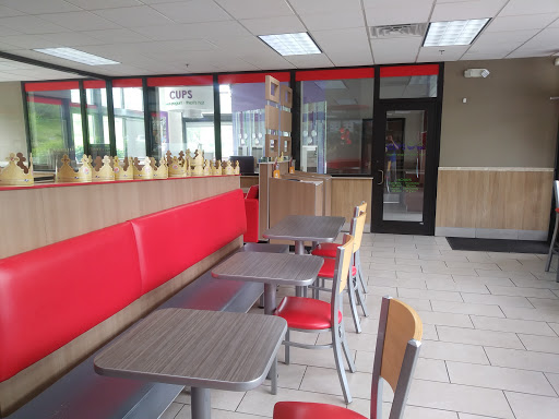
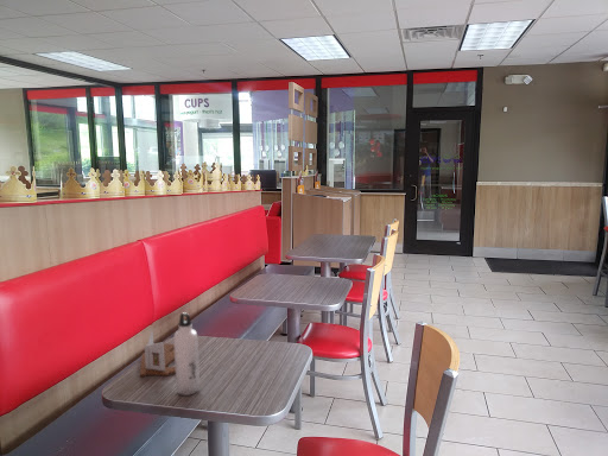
+ water bottle (186, 352)
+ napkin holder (162, 346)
